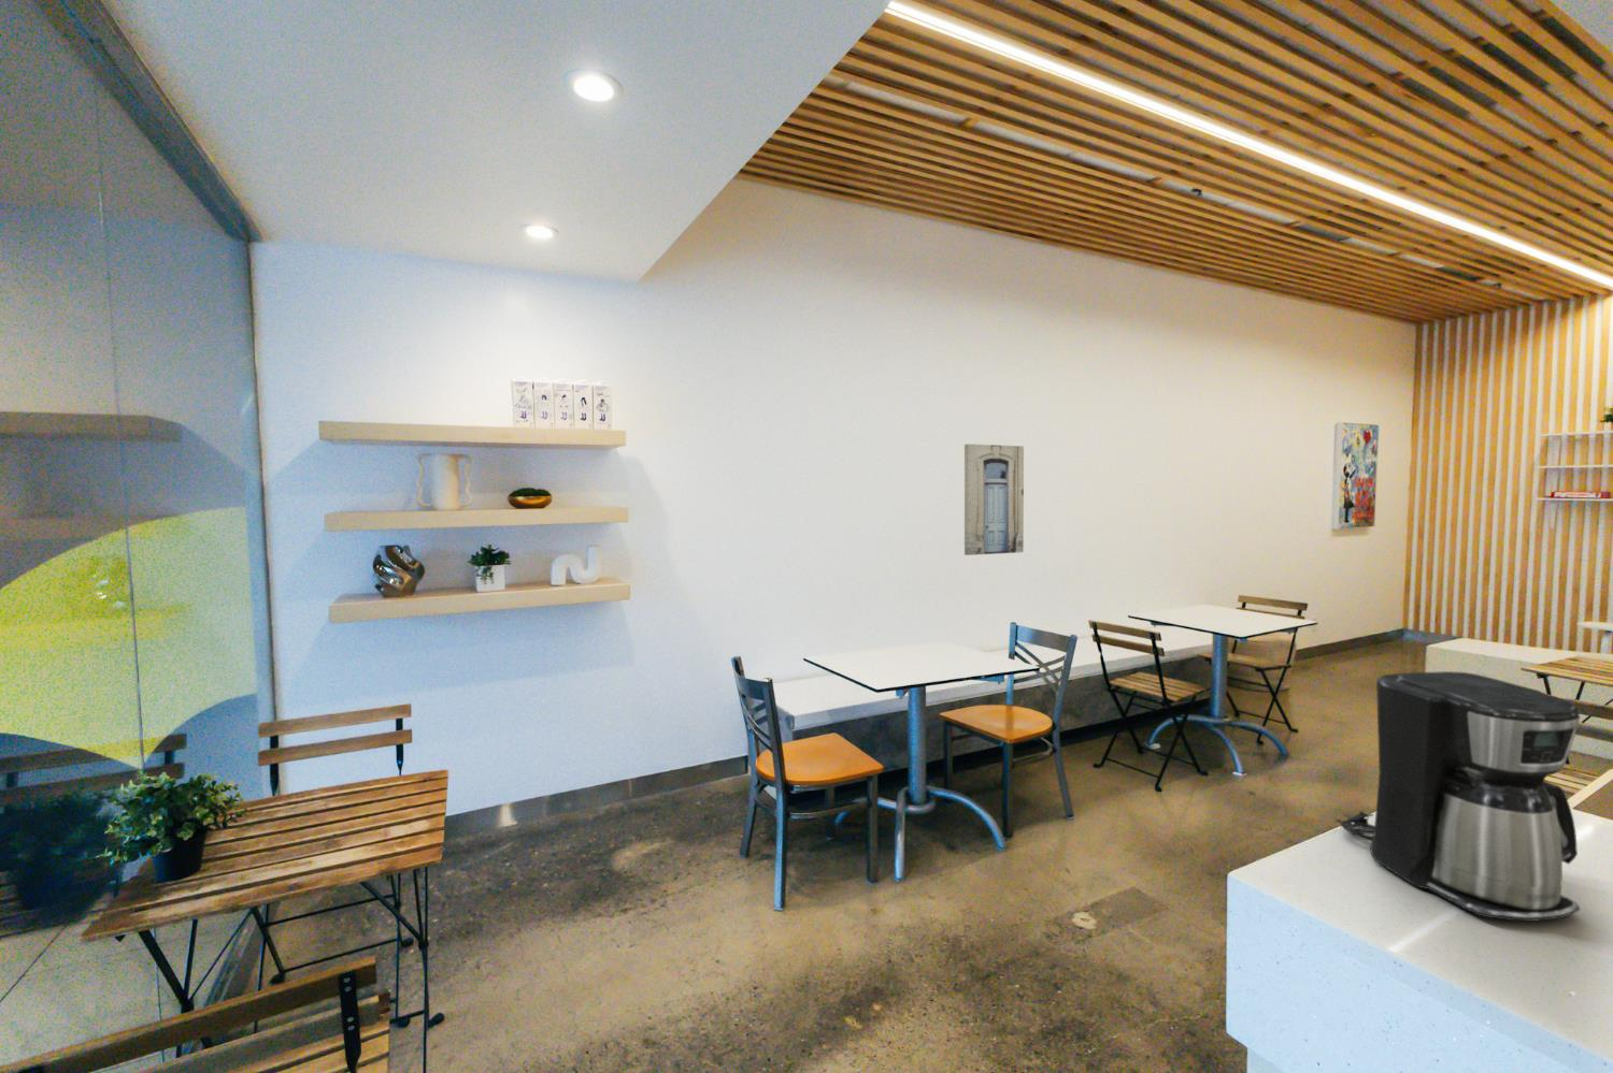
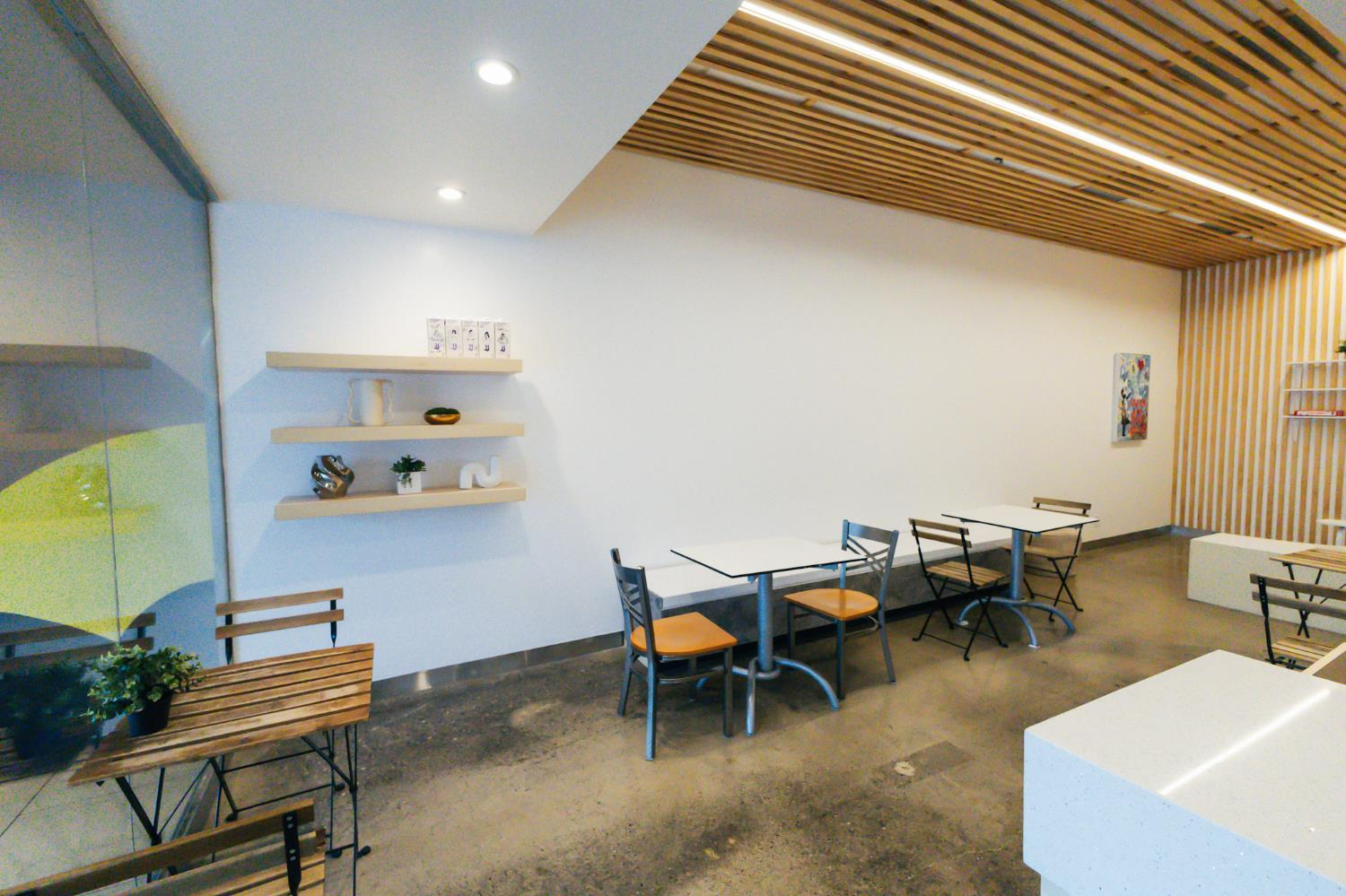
- coffee maker (1463, 775)
- wall art (993, 499)
